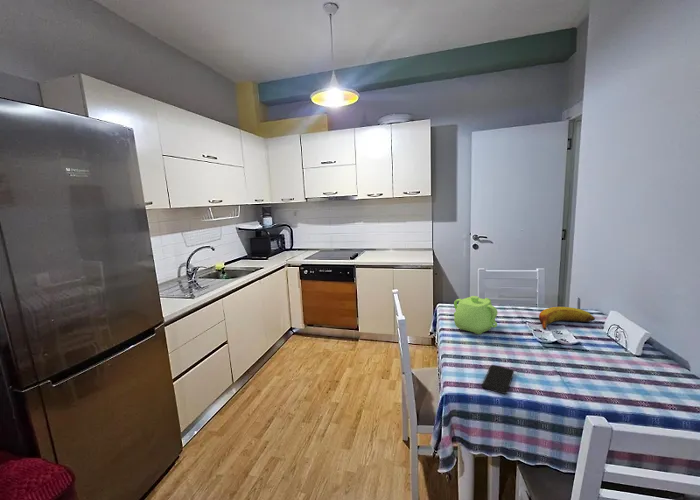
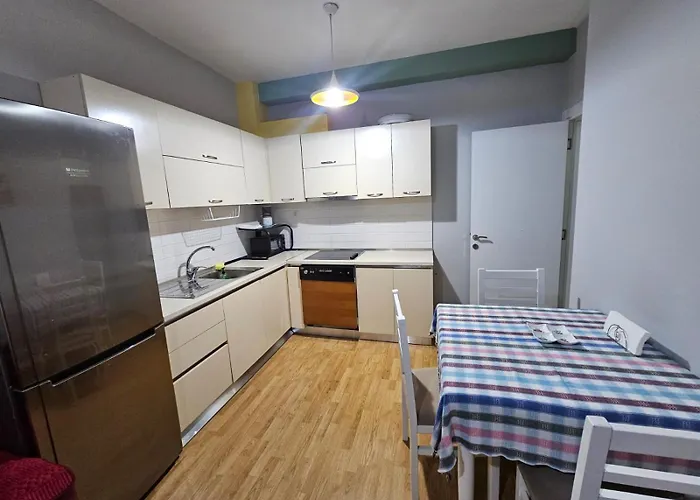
- teapot (477, 311)
- fruit (566, 317)
- smartphone (498, 378)
